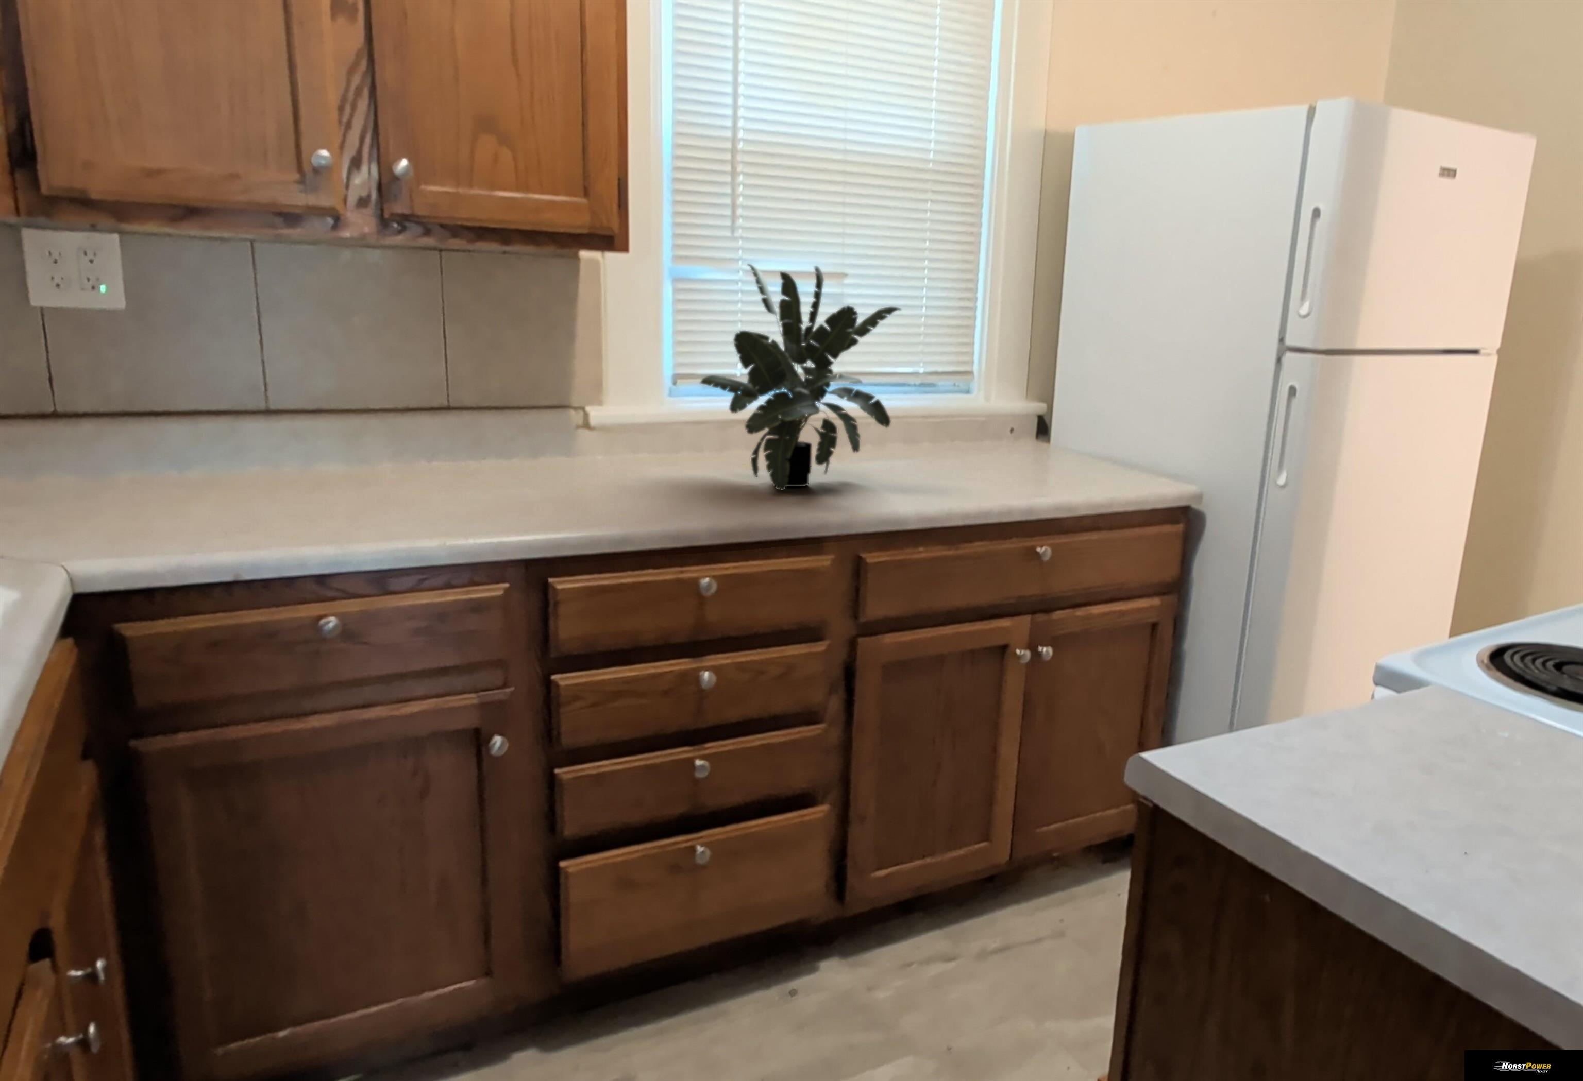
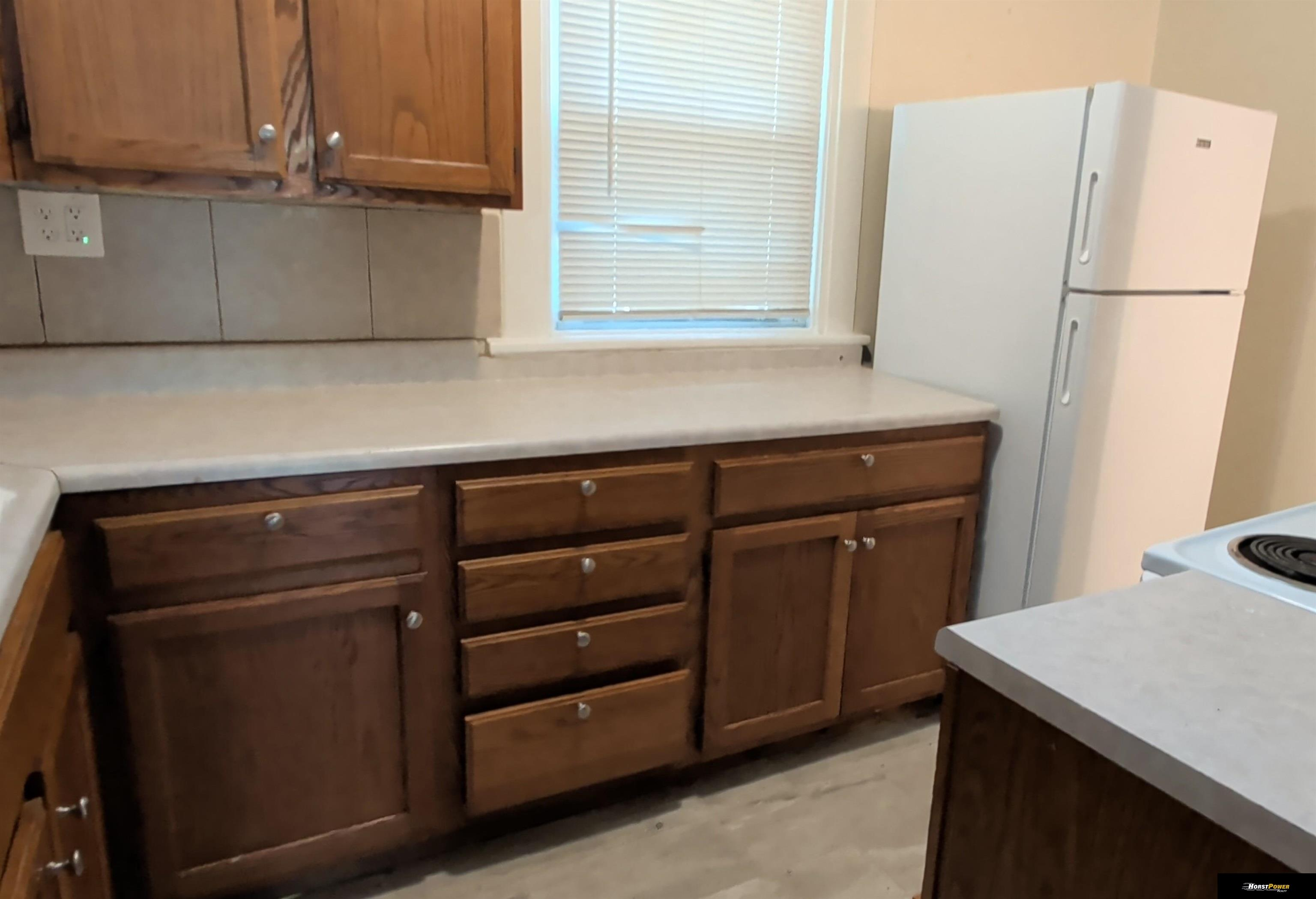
- potted plant (795, 375)
